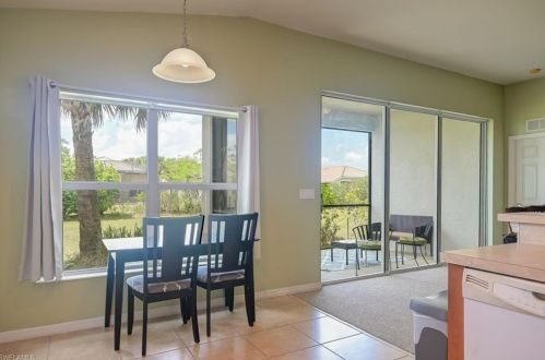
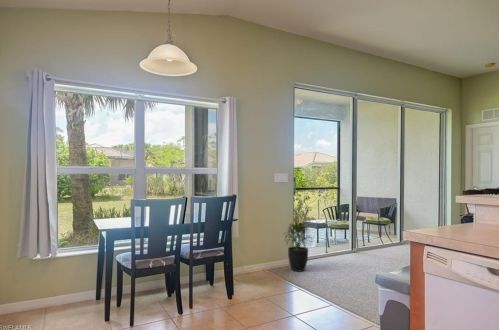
+ potted plant (296, 244)
